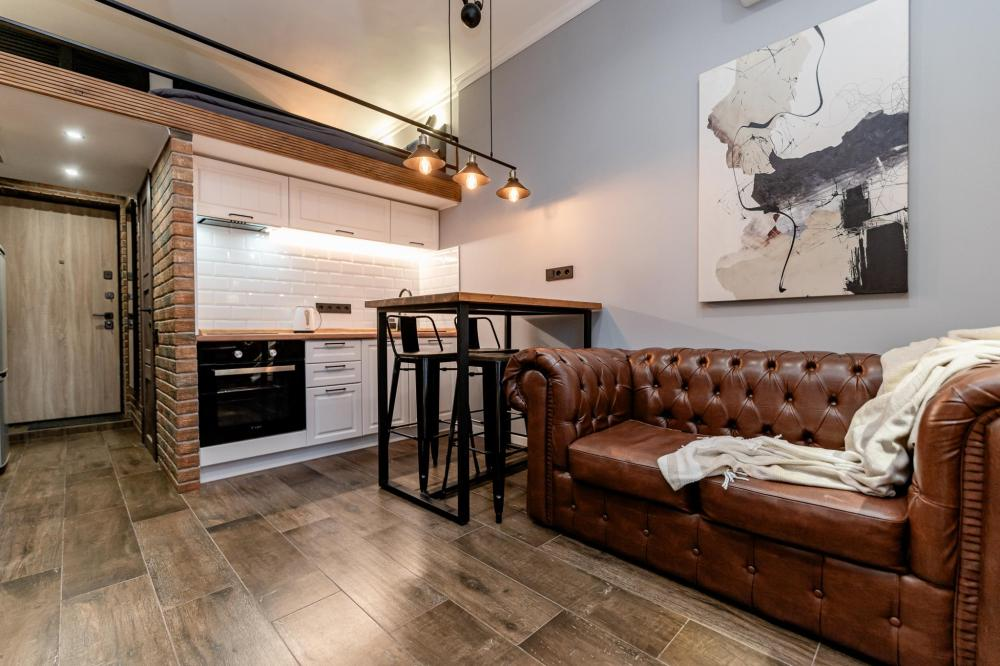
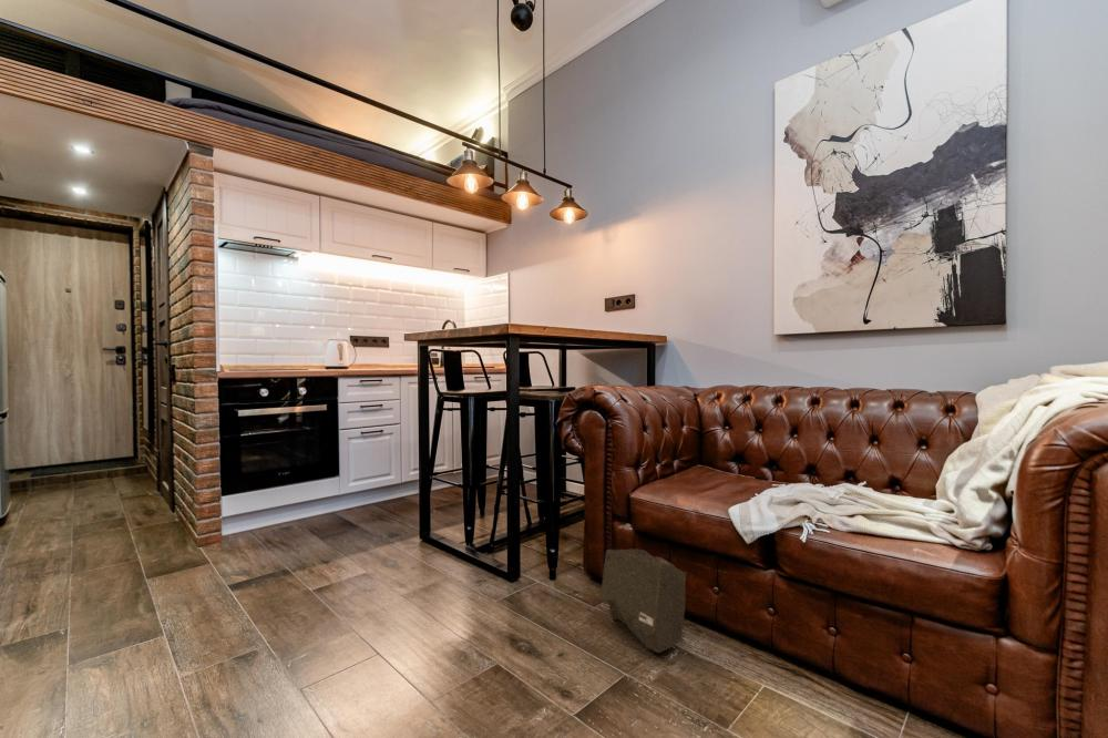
+ rock (642, 591)
